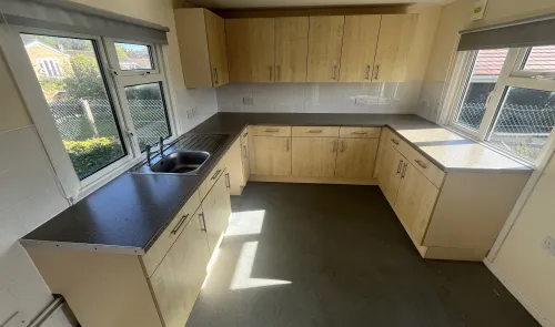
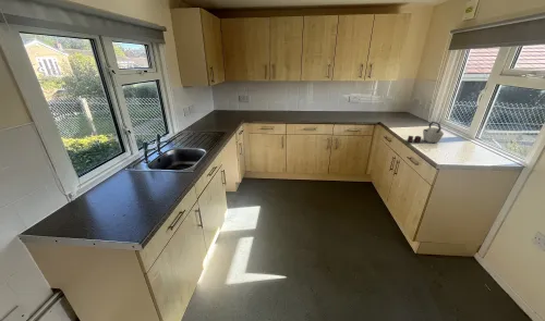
+ kettle (424, 132)
